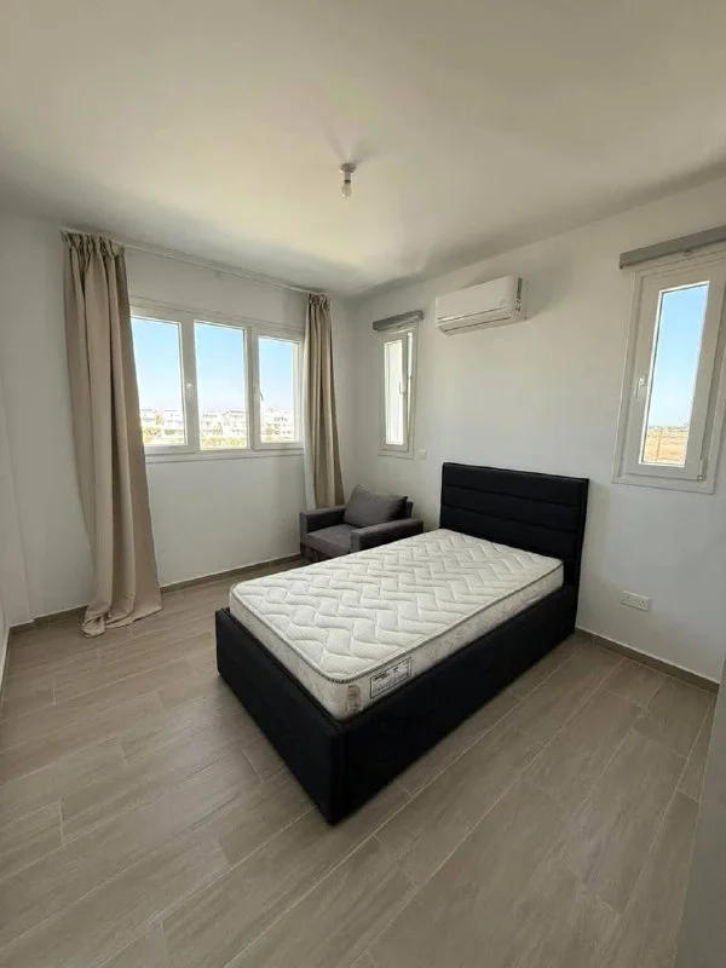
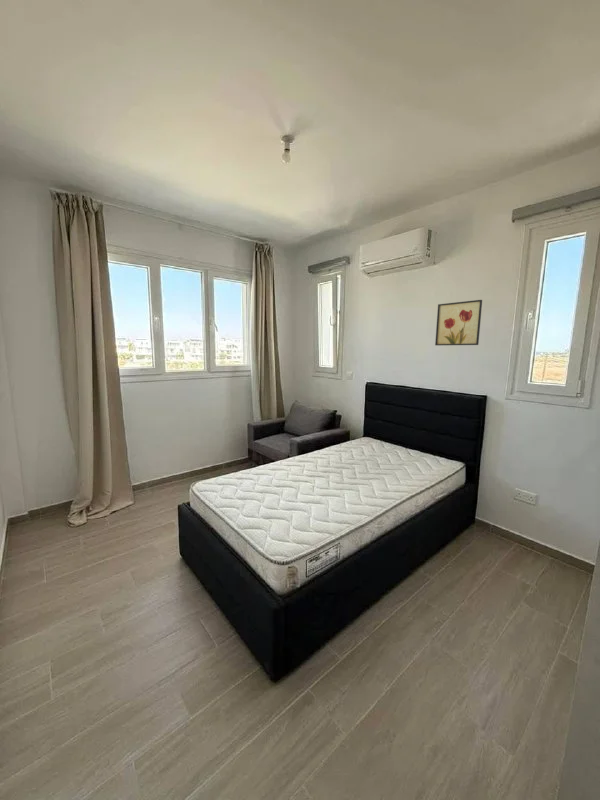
+ wall art (457, 324)
